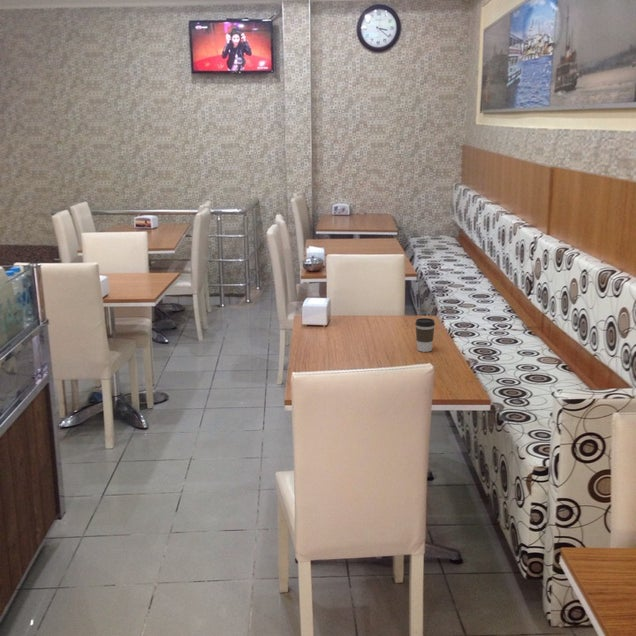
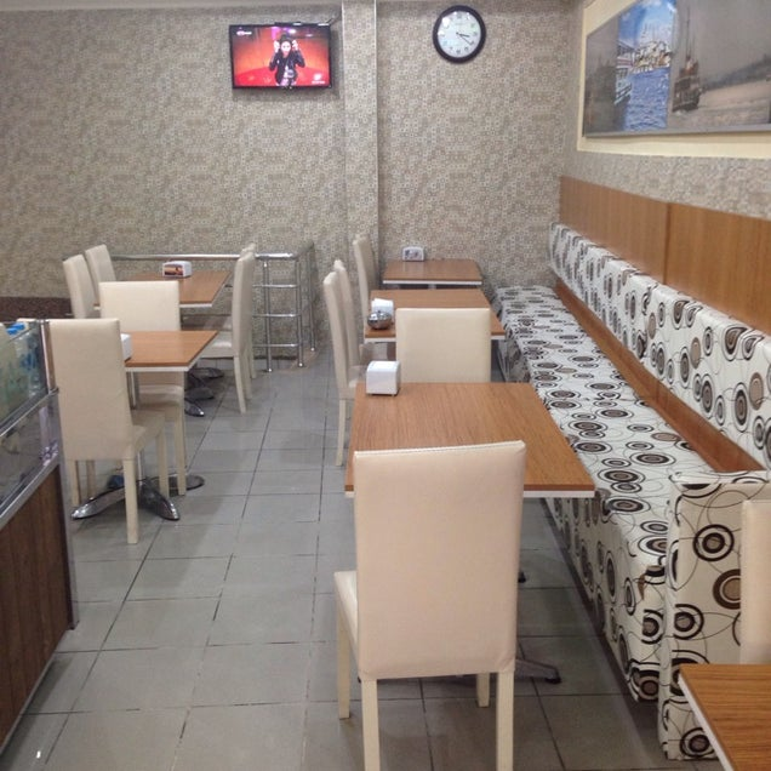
- coffee cup (424, 335)
